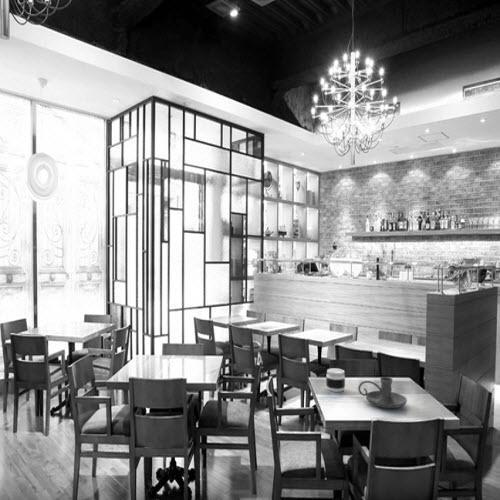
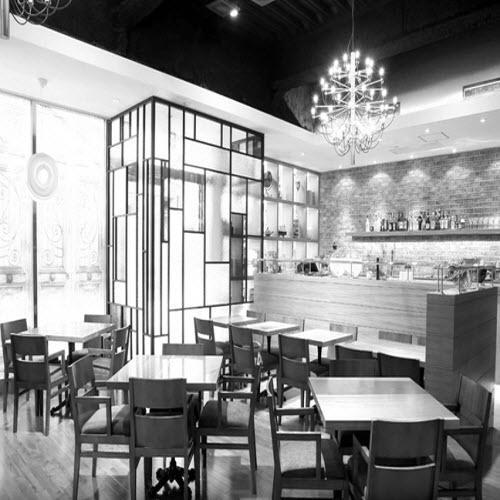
- candle holder (381, 390)
- jar (335, 379)
